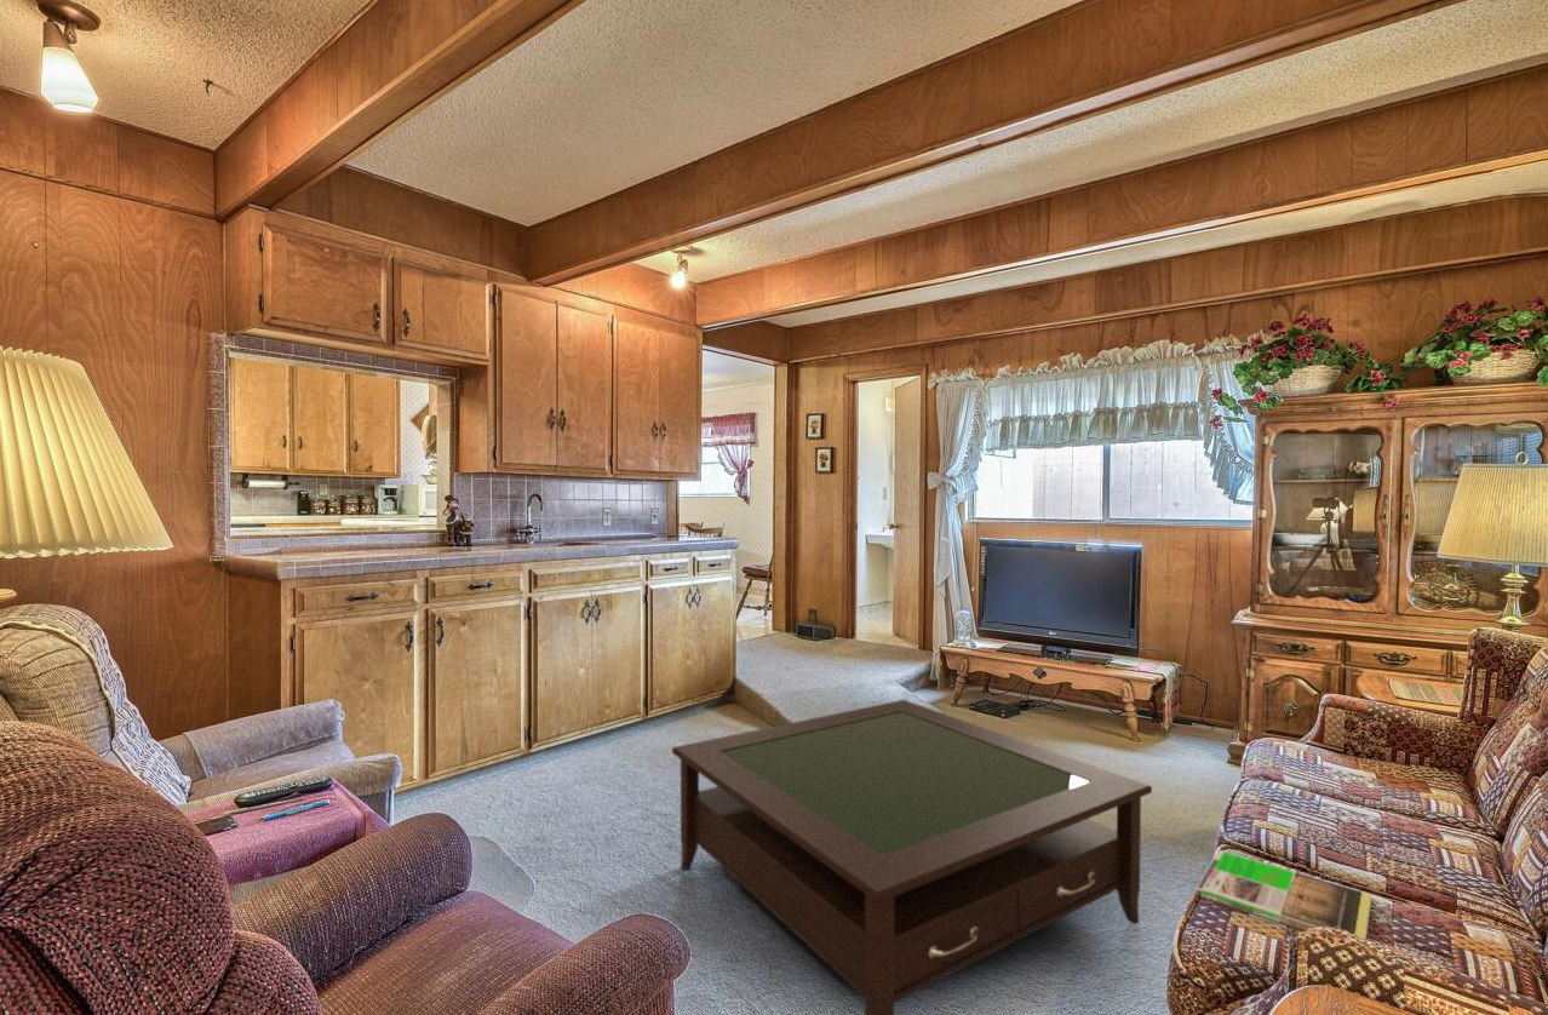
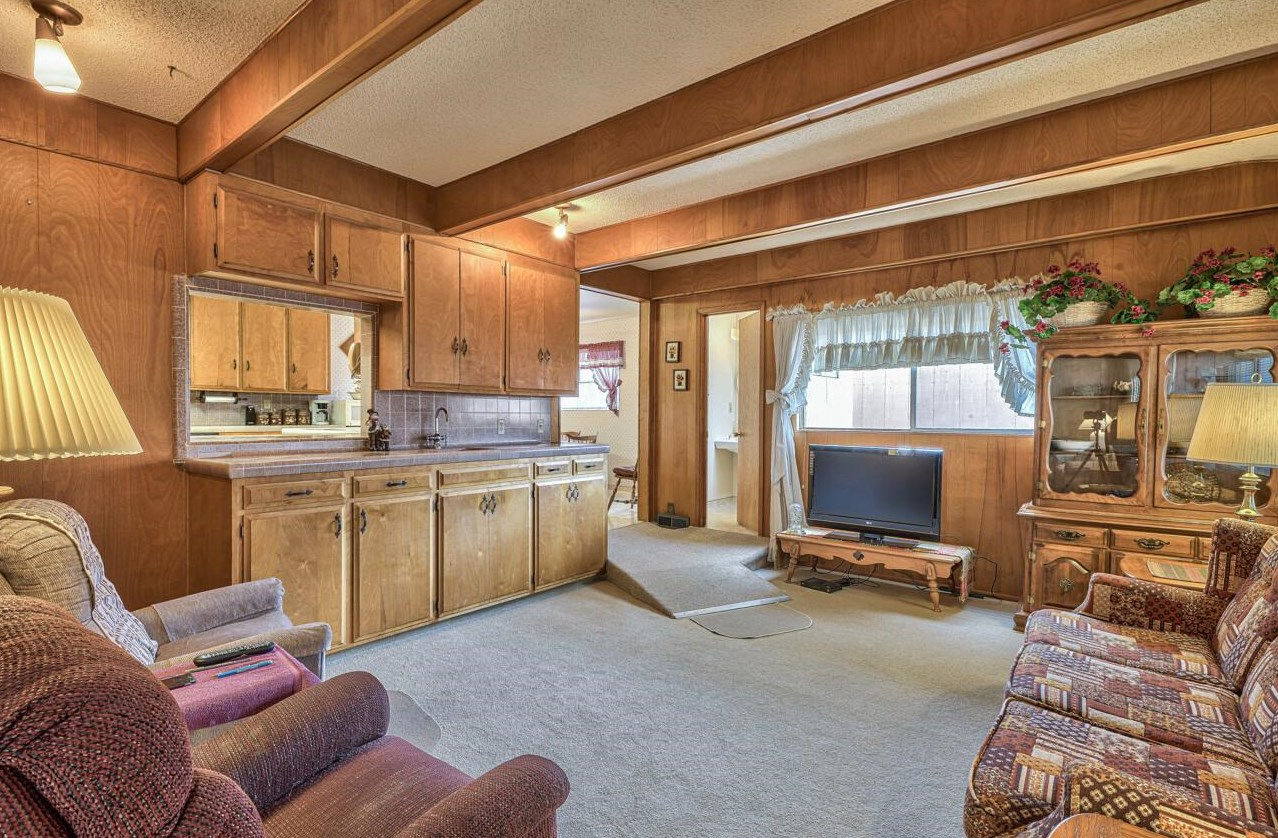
- coffee table (894, 828)
- magazine (1283, 894)
